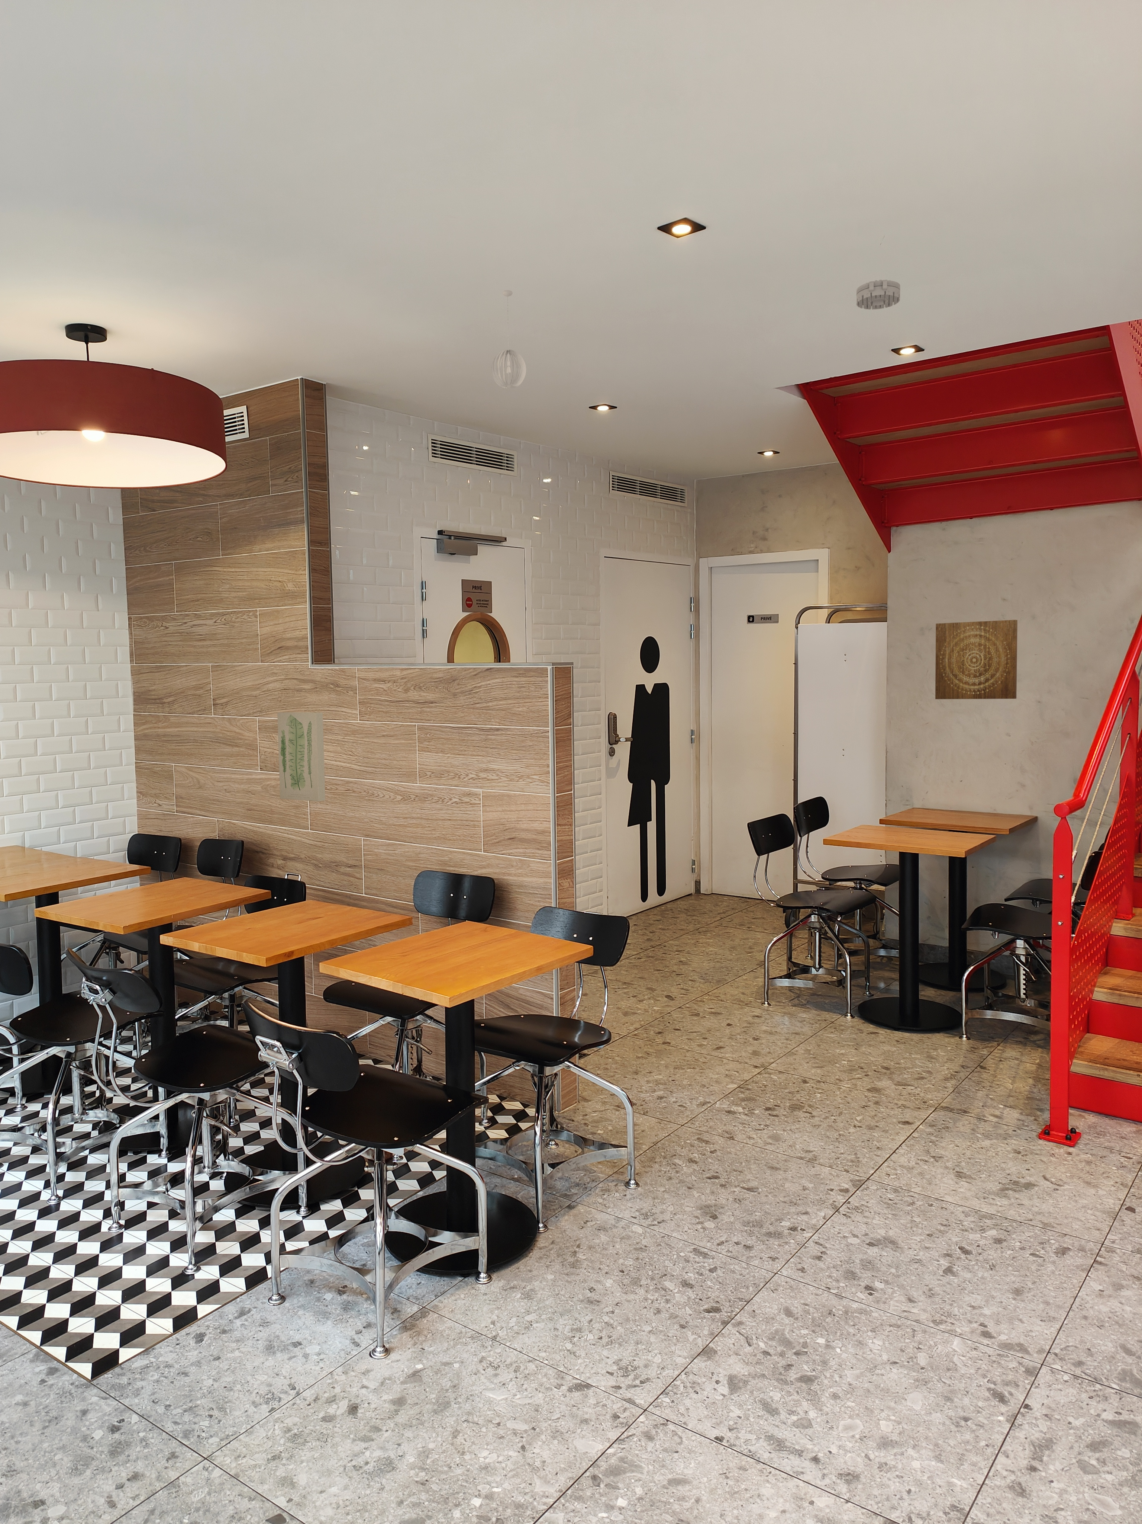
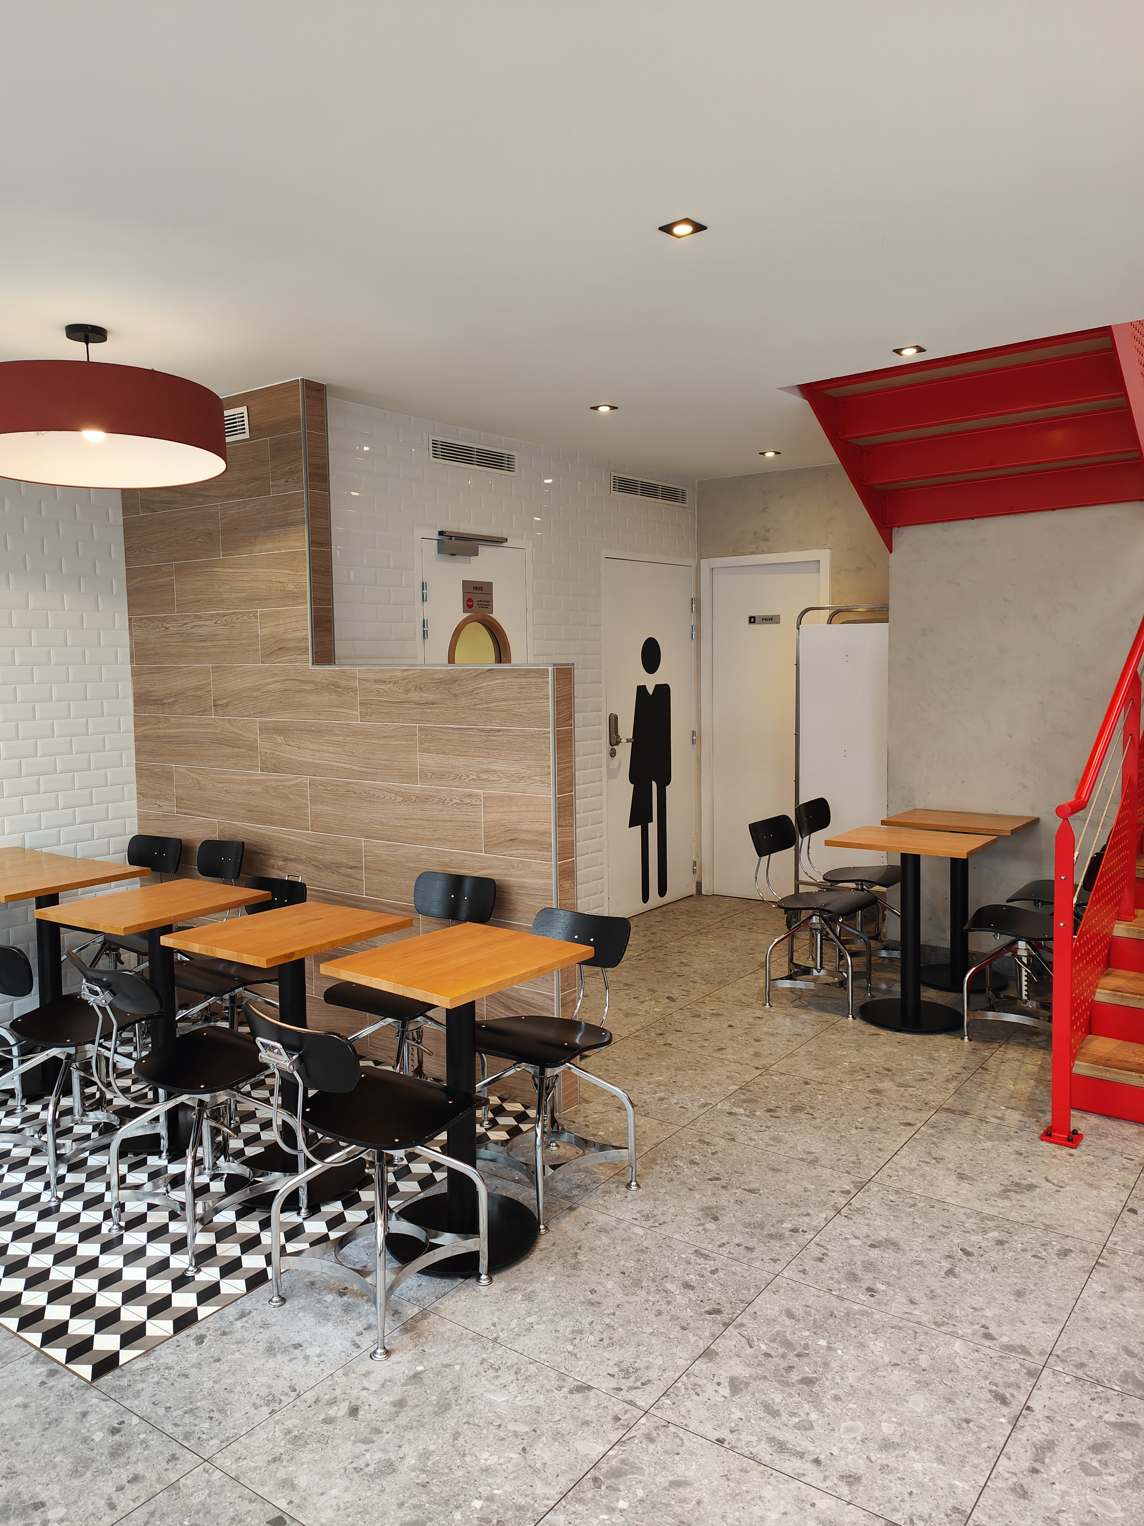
- wall art (301, 756)
- pendant light (507, 340)
- smoke detector (878, 294)
- wall art (975, 660)
